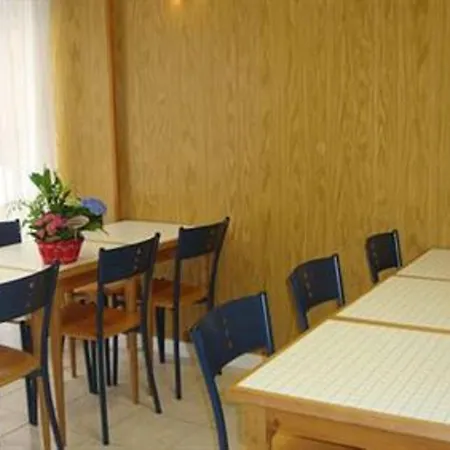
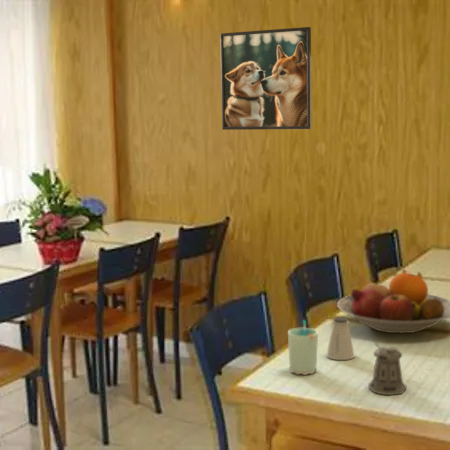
+ saltshaker (340, 337)
+ fruit bowl (396, 300)
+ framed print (264, 80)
+ cup (303, 347)
+ pepper shaker (386, 366)
